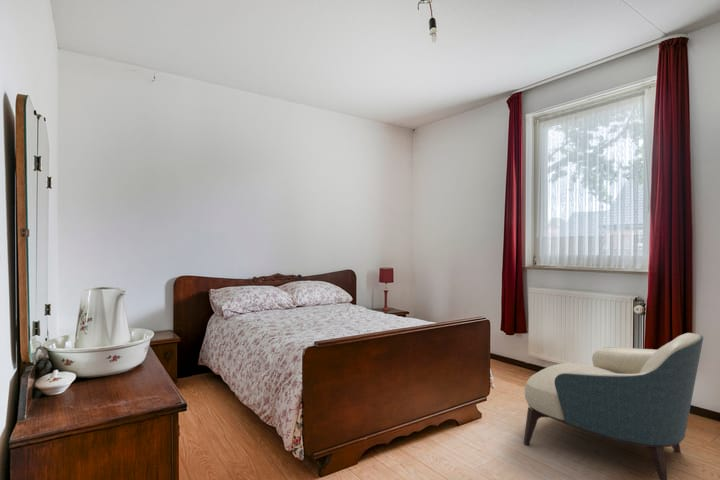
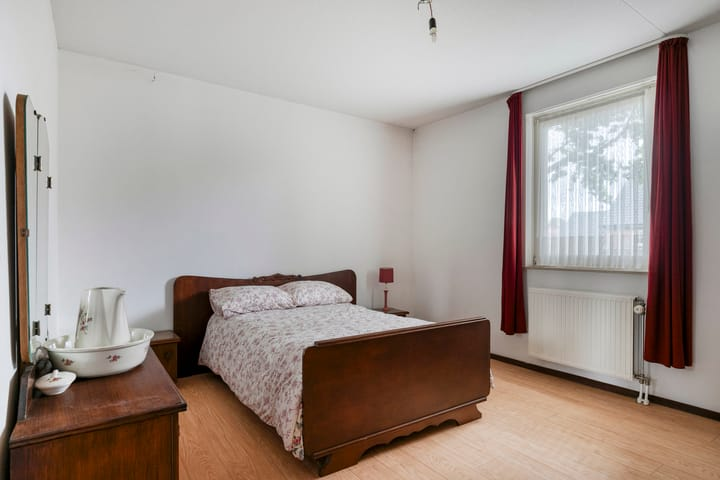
- armchair (608, 384)
